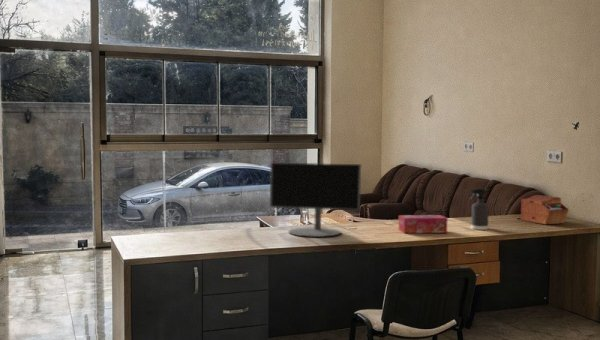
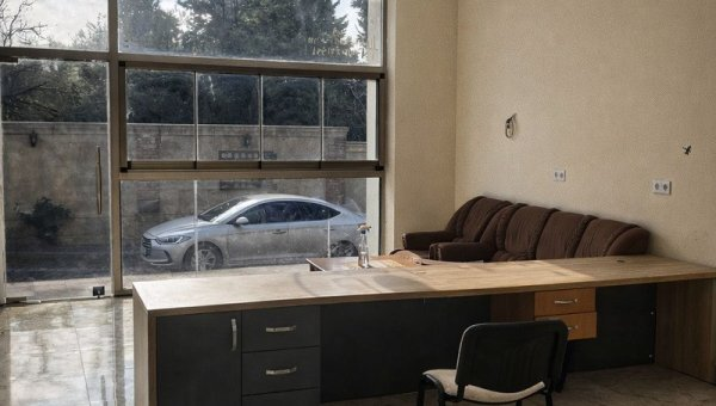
- sewing box (543, 209)
- spray bottle (478, 208)
- tissue box (422, 223)
- computer monitor (314, 198)
